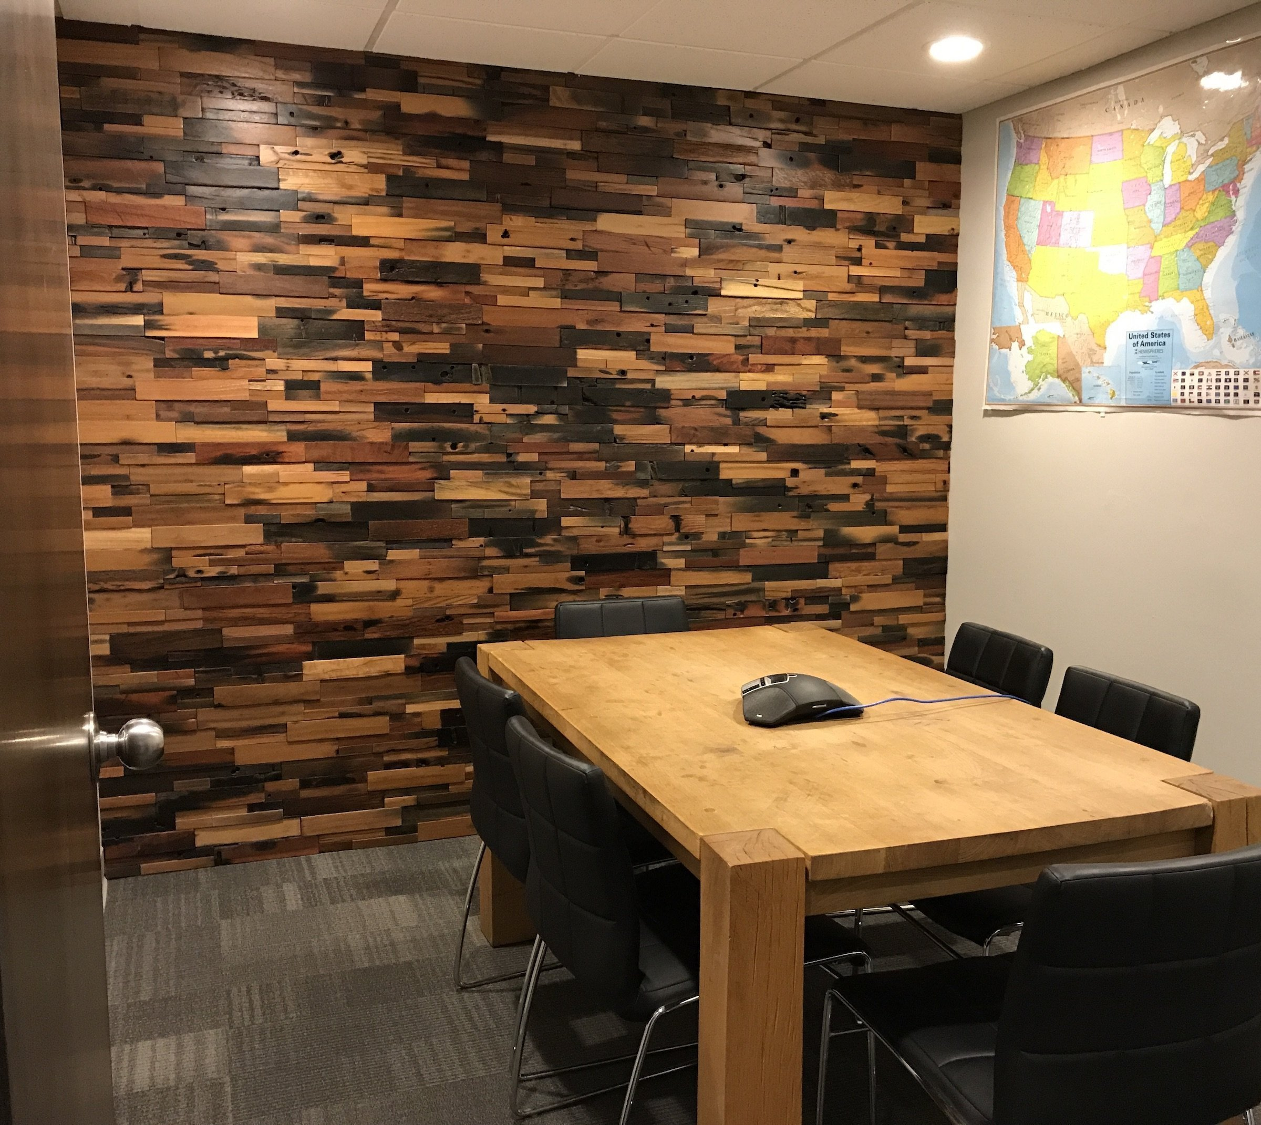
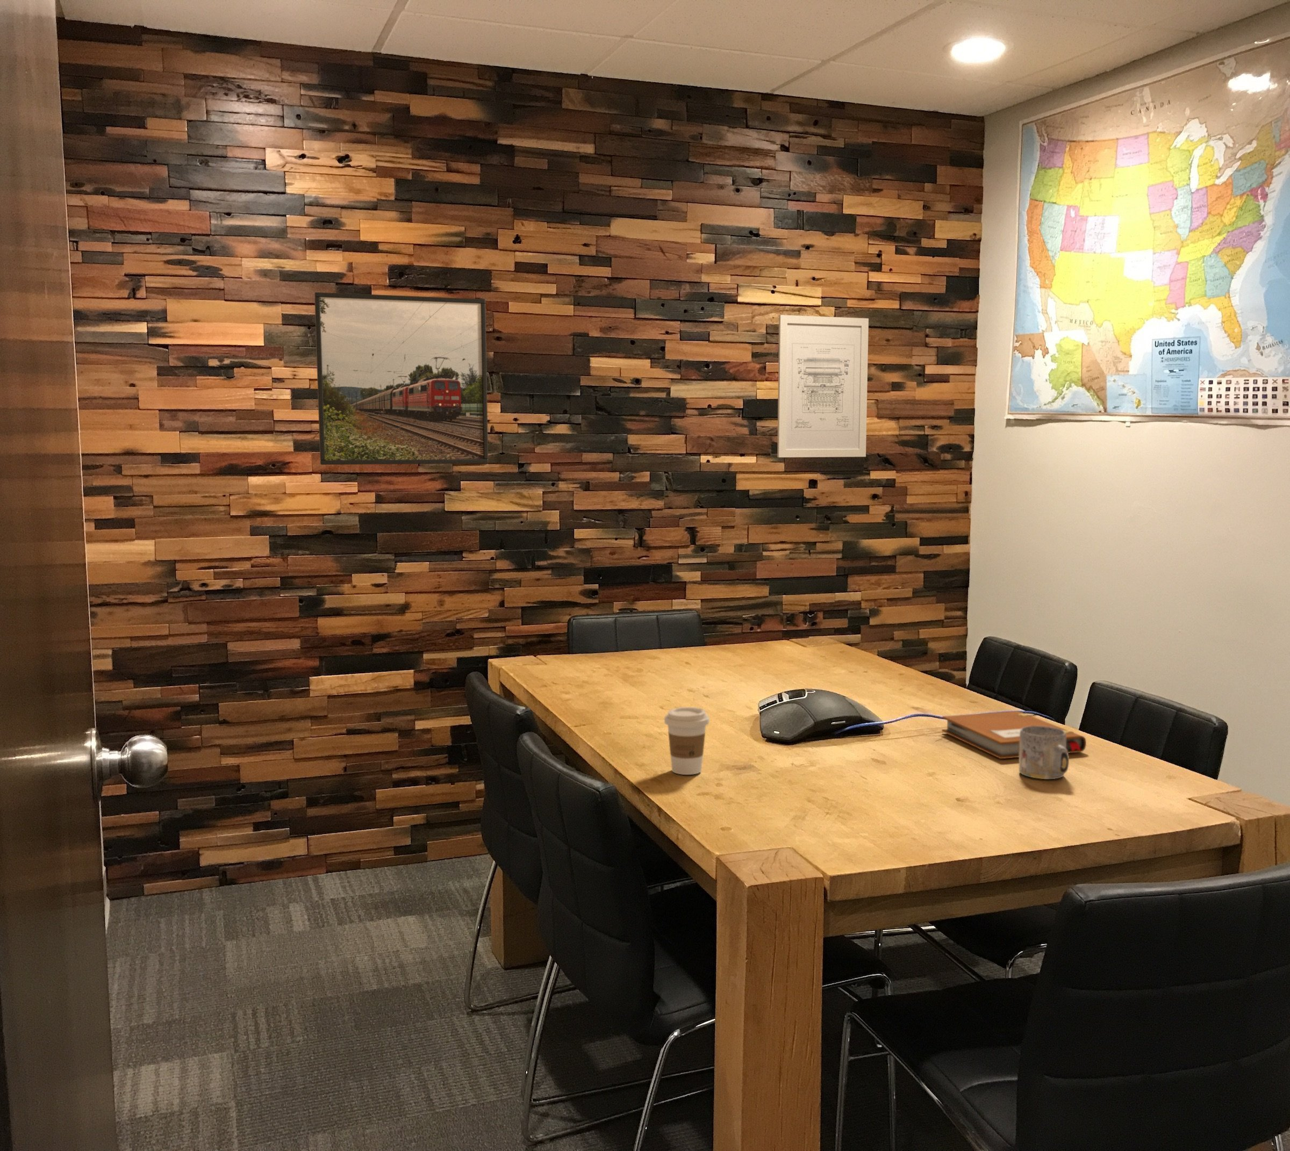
+ coffee cup (687, 740)
+ wall art (823, 388)
+ notebook (1013, 734)
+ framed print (403, 380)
+ mug (1048, 754)
